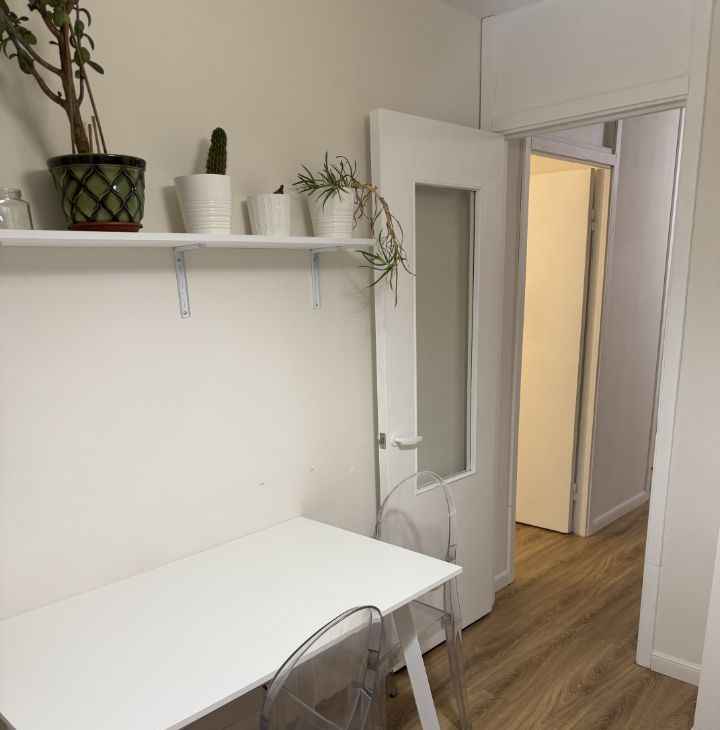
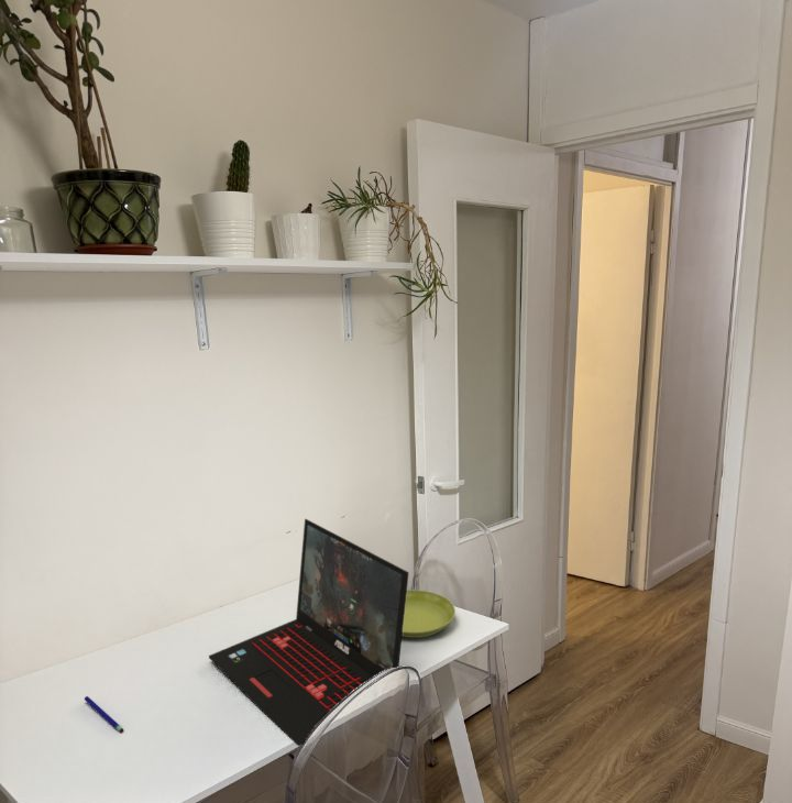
+ laptop (302, 619)
+ saucer (414, 615)
+ pen (103, 714)
